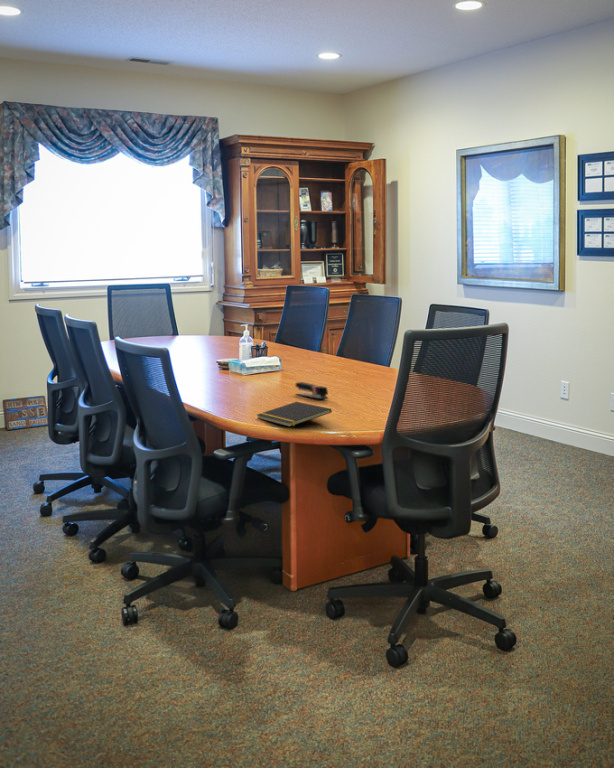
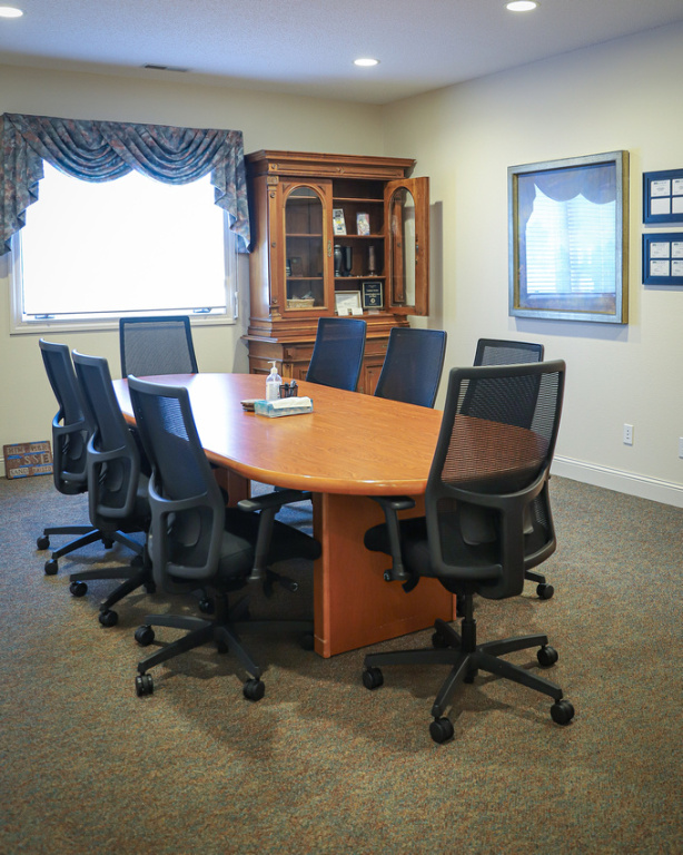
- stapler (311, 390)
- notepad (293, 413)
